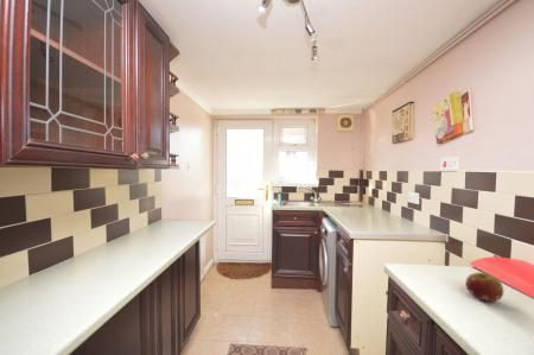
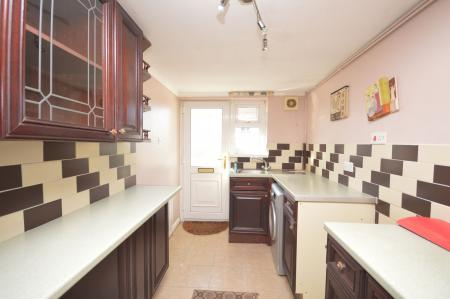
- fruit (483, 286)
